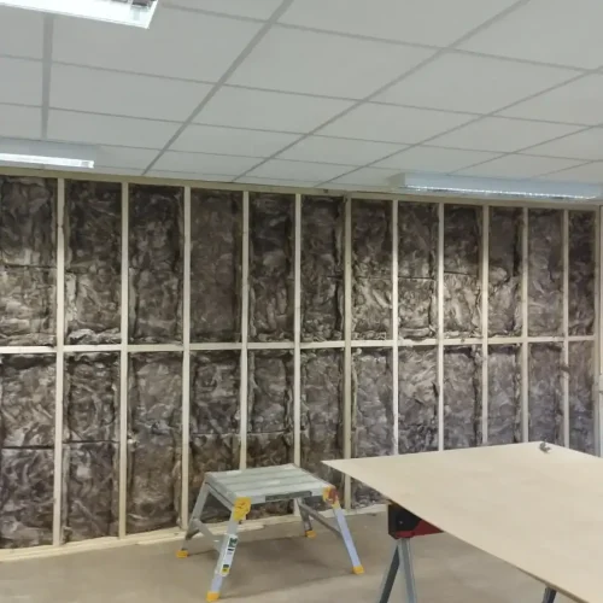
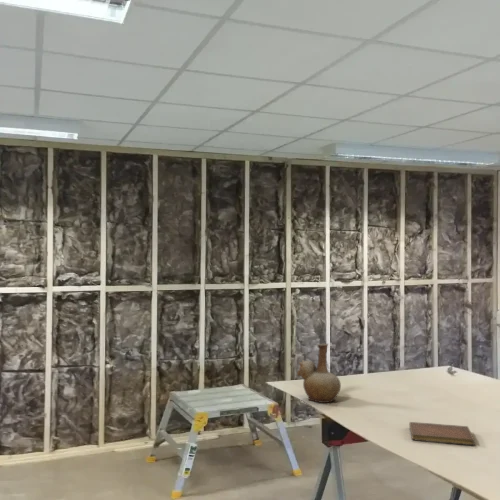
+ vase (318, 371)
+ notebook (440, 432)
